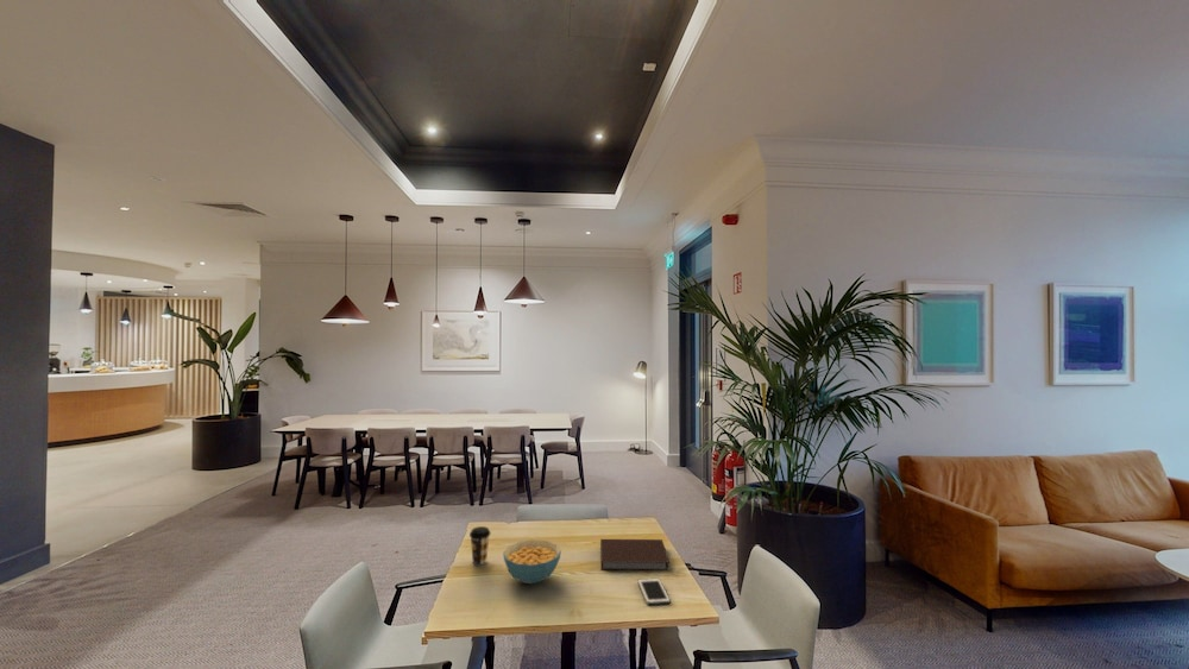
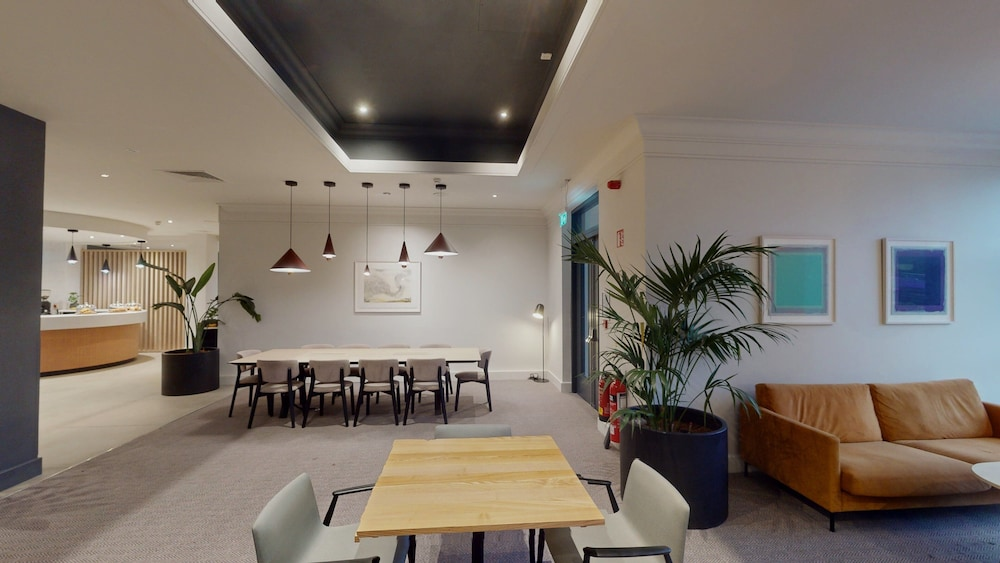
- cereal bowl (531, 566)
- notebook (633, 553)
- coffee cup (479, 545)
- cell phone (653, 591)
